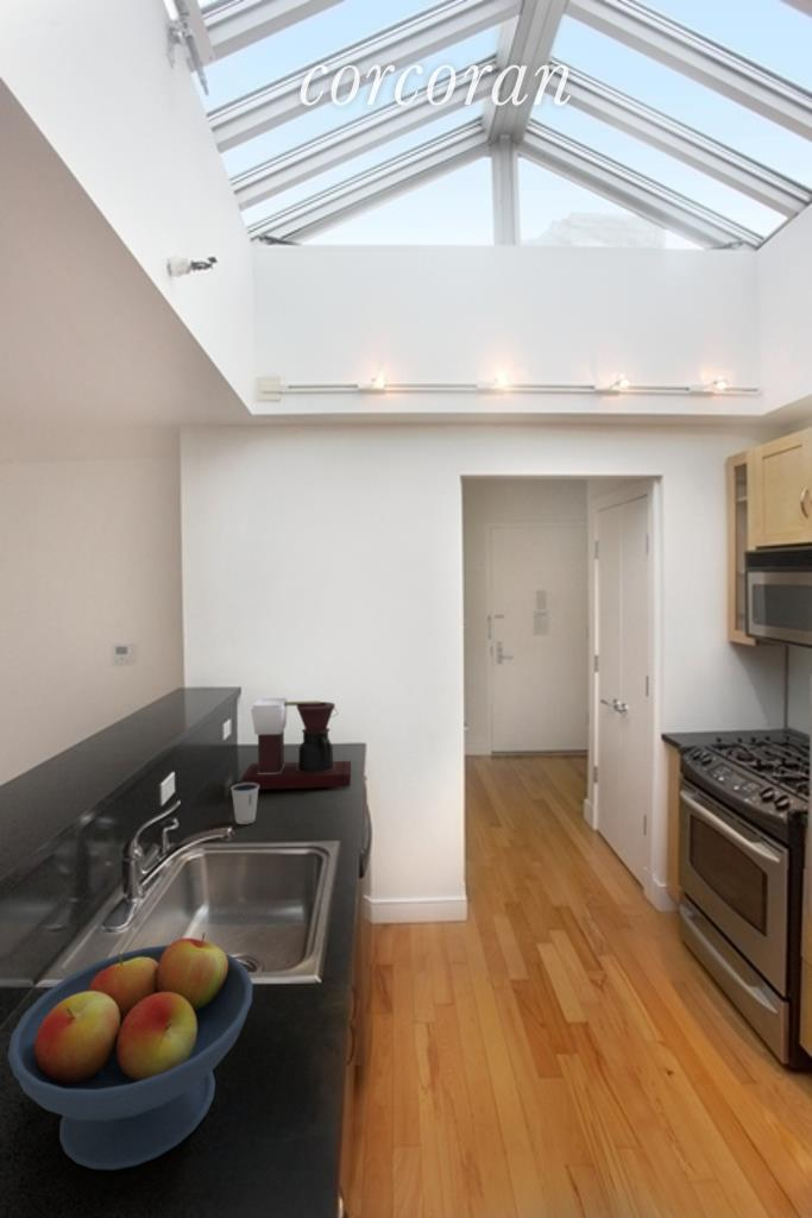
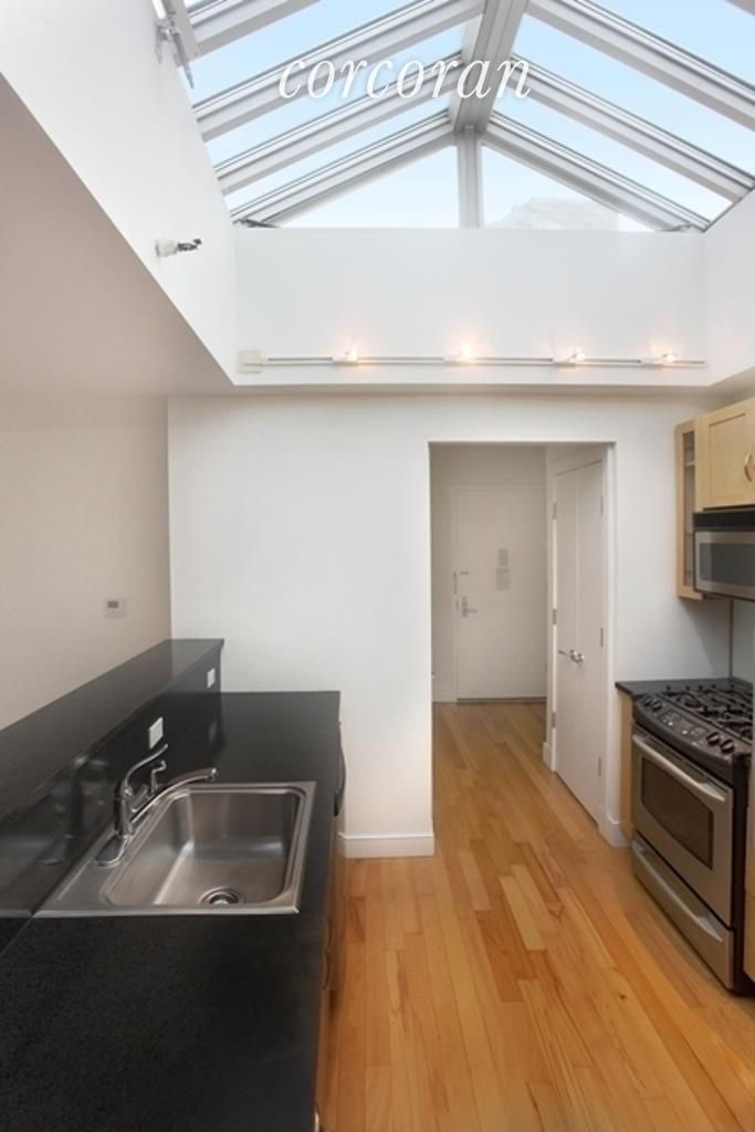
- fruit bowl (139, 1038)
- coffee maker (301, 743)
- dixie cup (245, 804)
